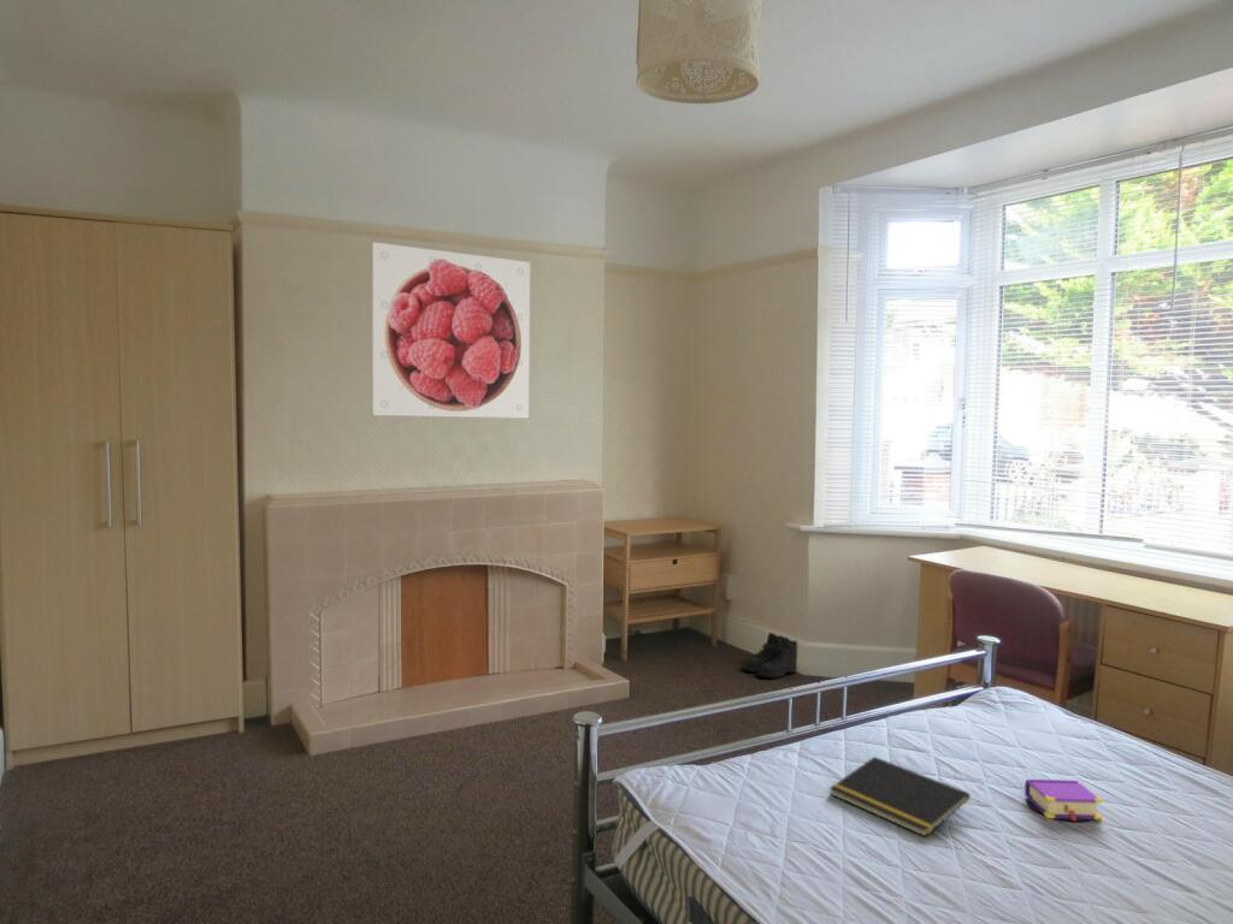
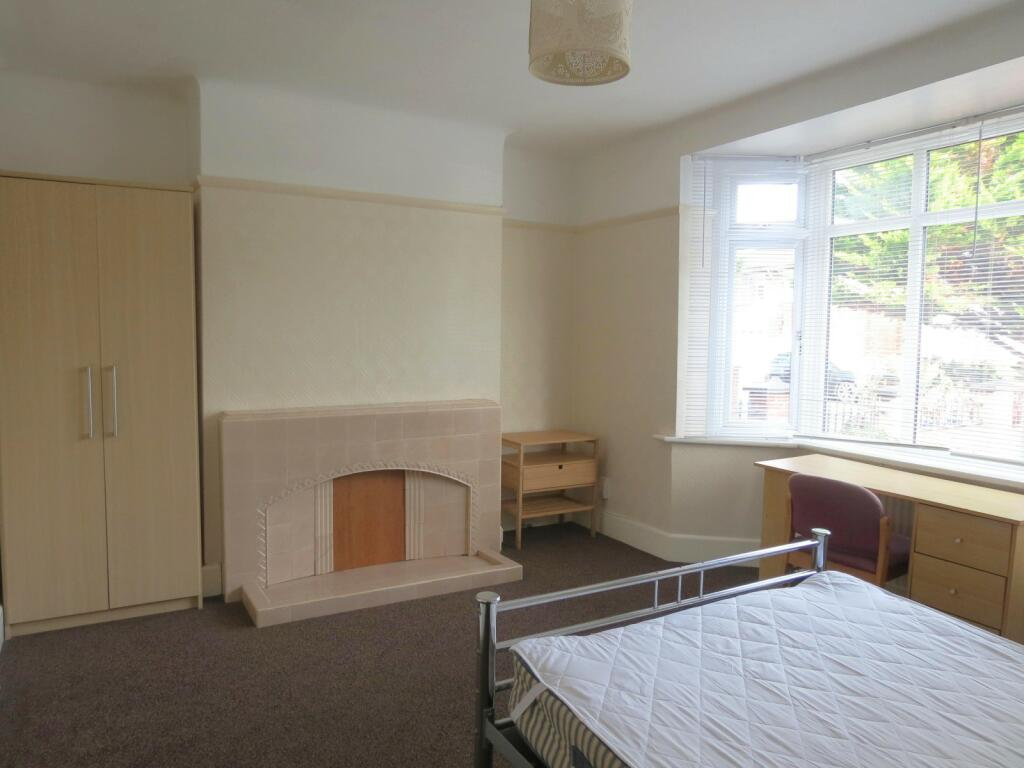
- notepad (897, 793)
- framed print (454, 334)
- book (1062, 798)
- boots (771, 653)
